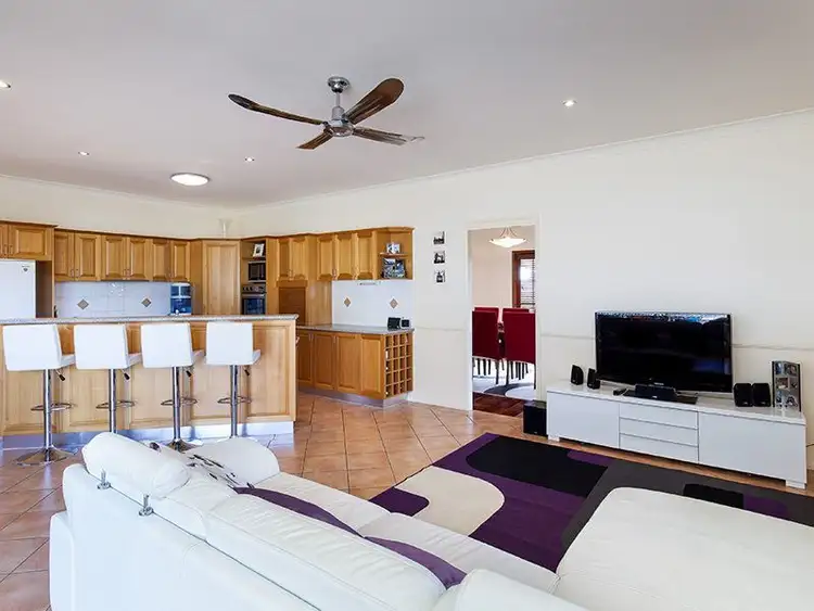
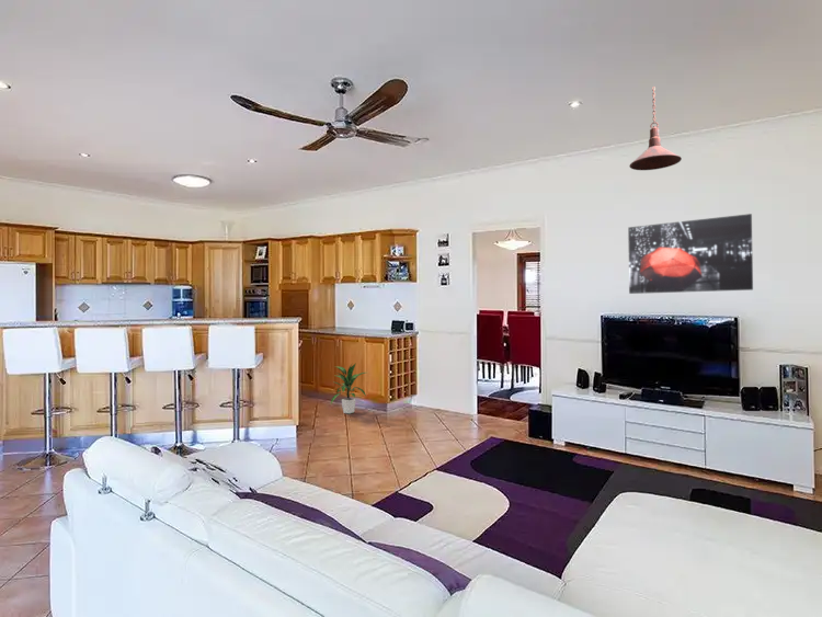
+ wall art (686, 256)
+ pendant light (654, 126)
+ indoor plant (346, 387)
